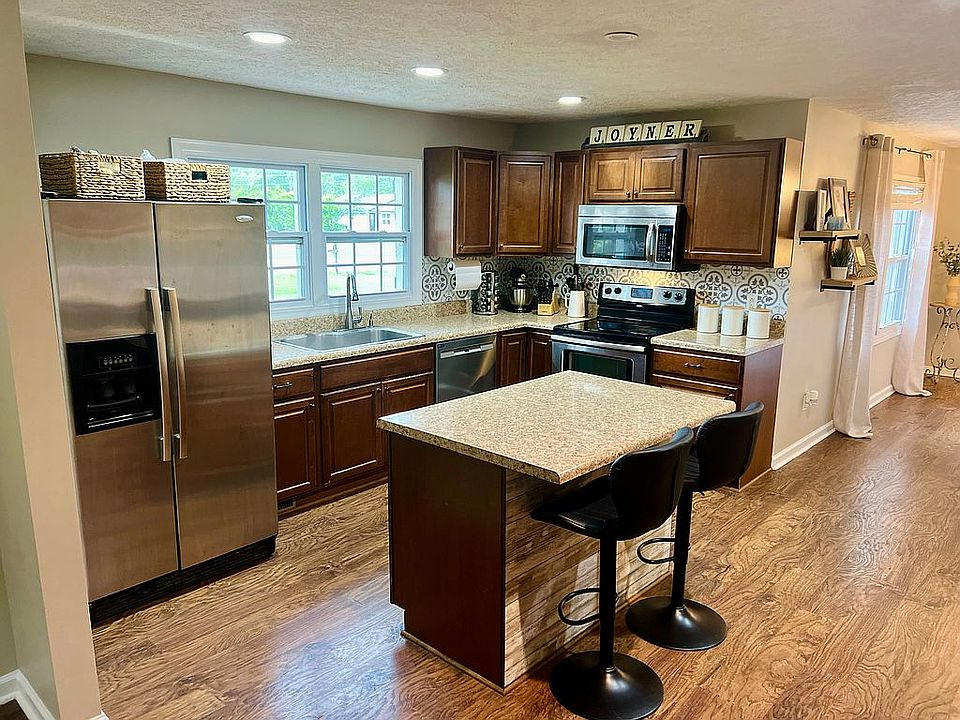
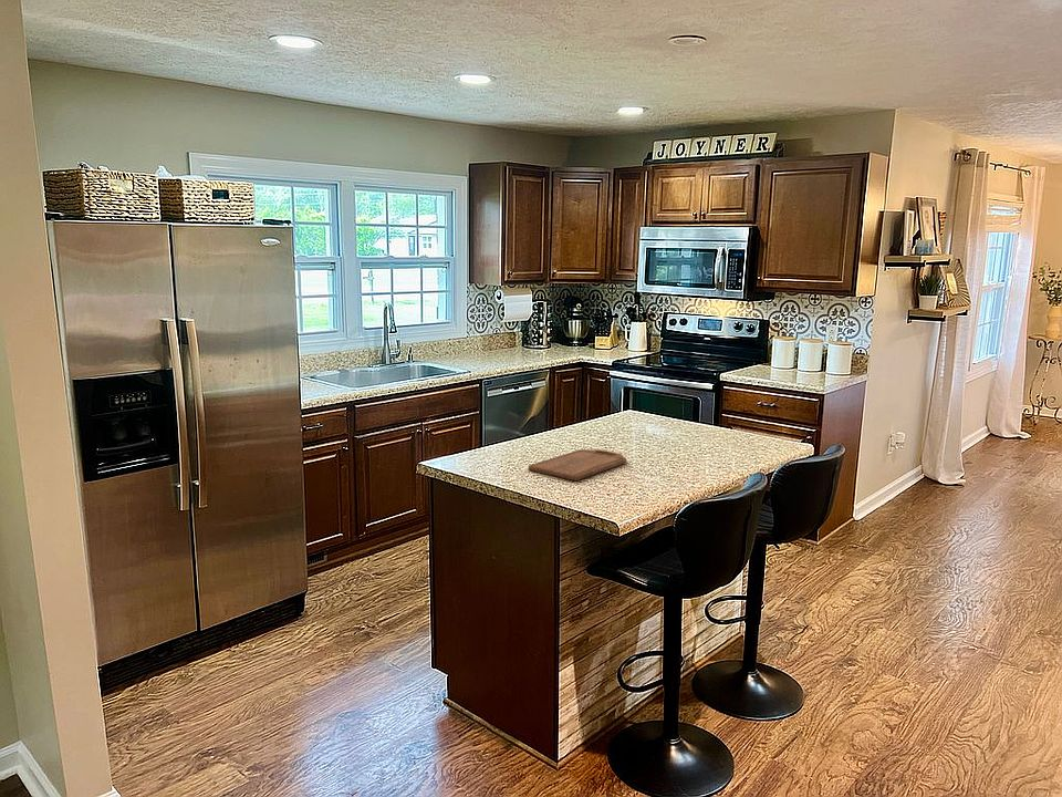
+ cutting board (582, 463)
